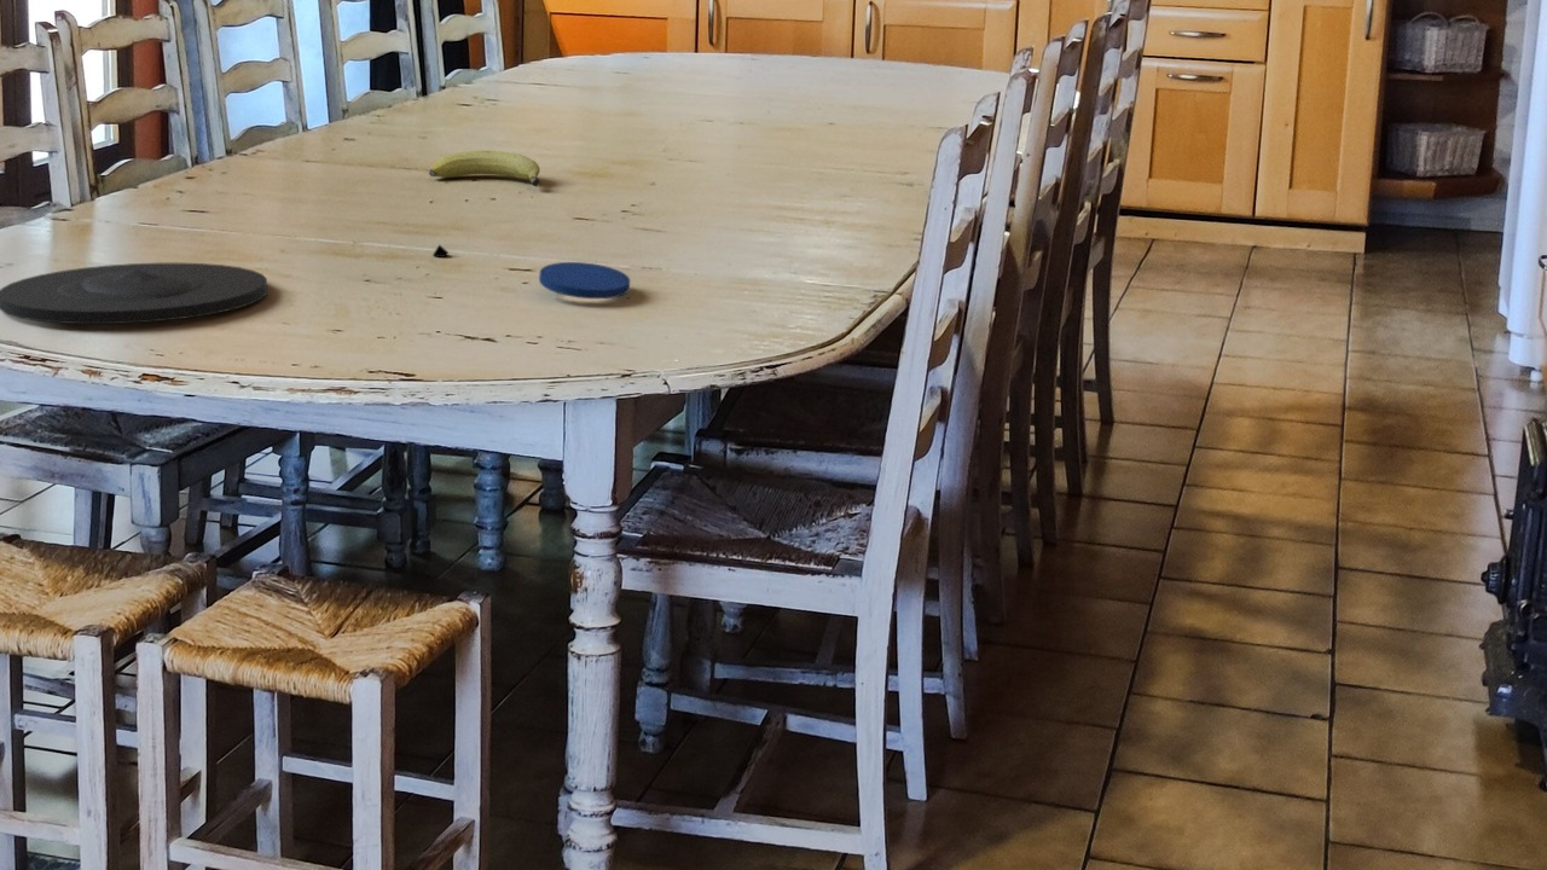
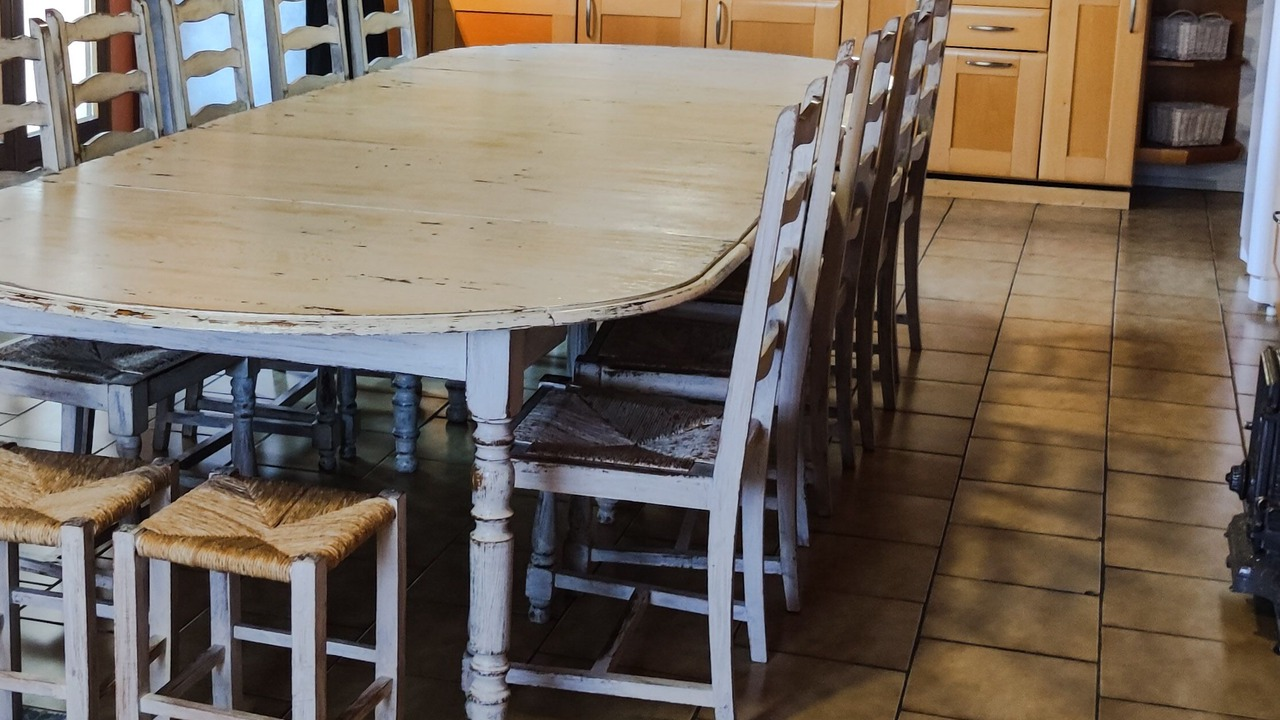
- fruit (493, 167)
- plate (135, 283)
- plate (539, 274)
